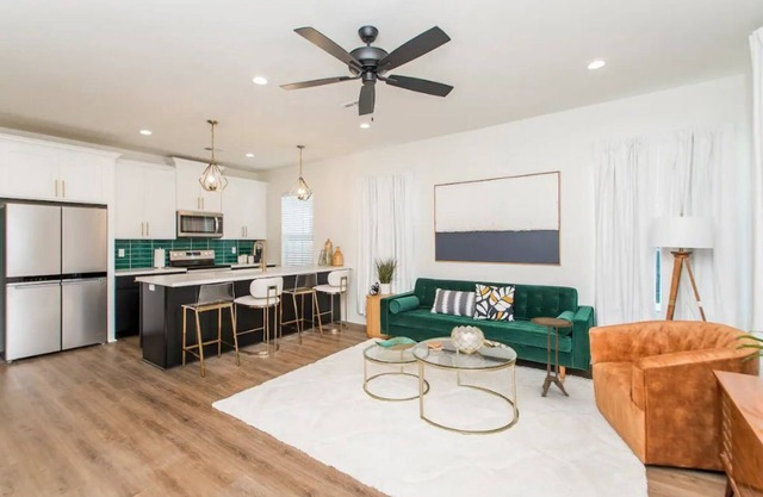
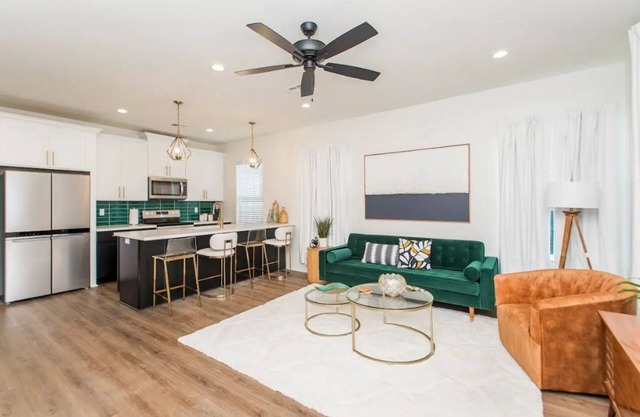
- side table (548, 356)
